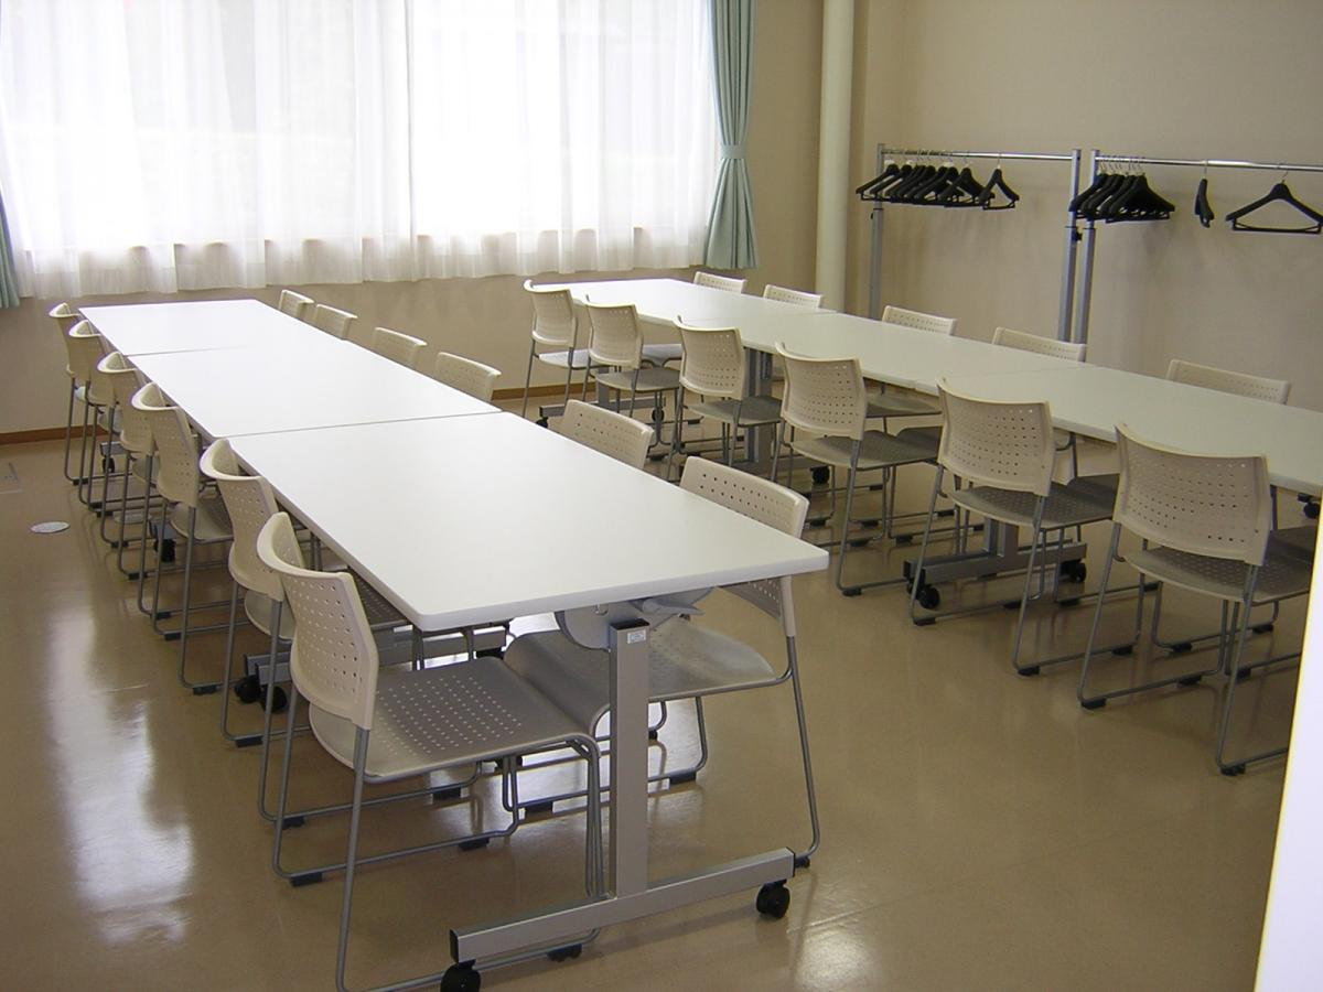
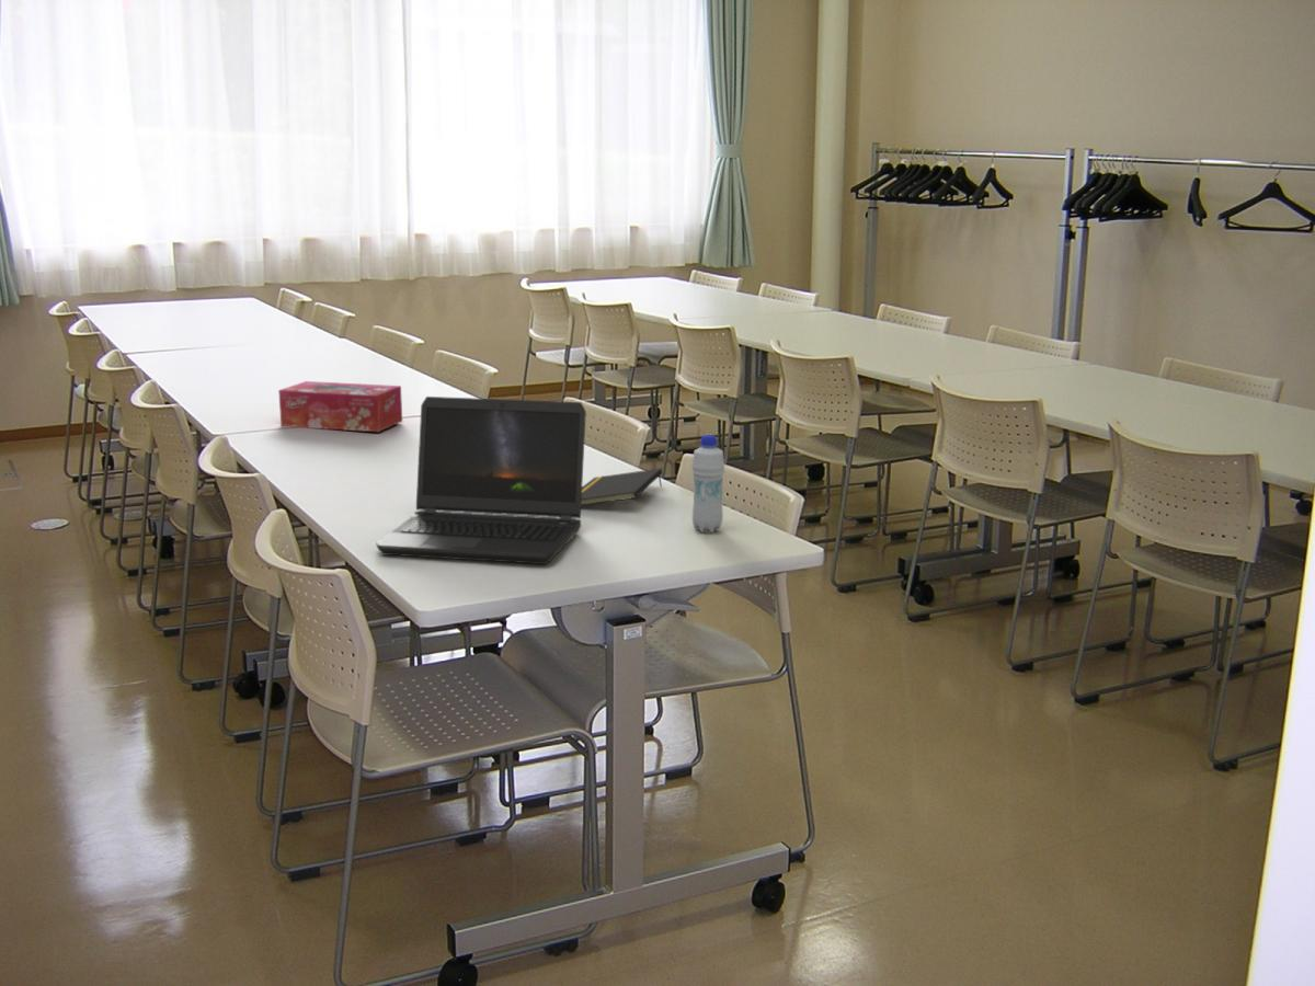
+ tissue box (341, 405)
+ laptop computer (482, 477)
+ bottle (708, 482)
+ notepad (614, 486)
